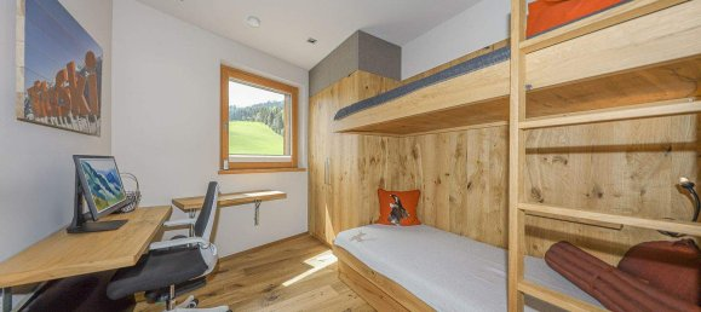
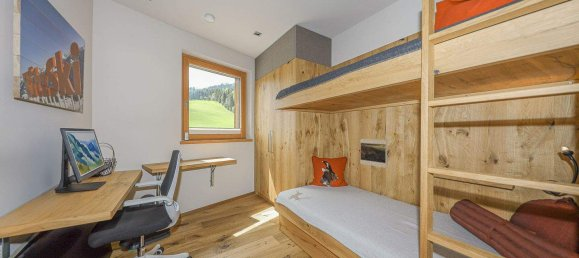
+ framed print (373, 152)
